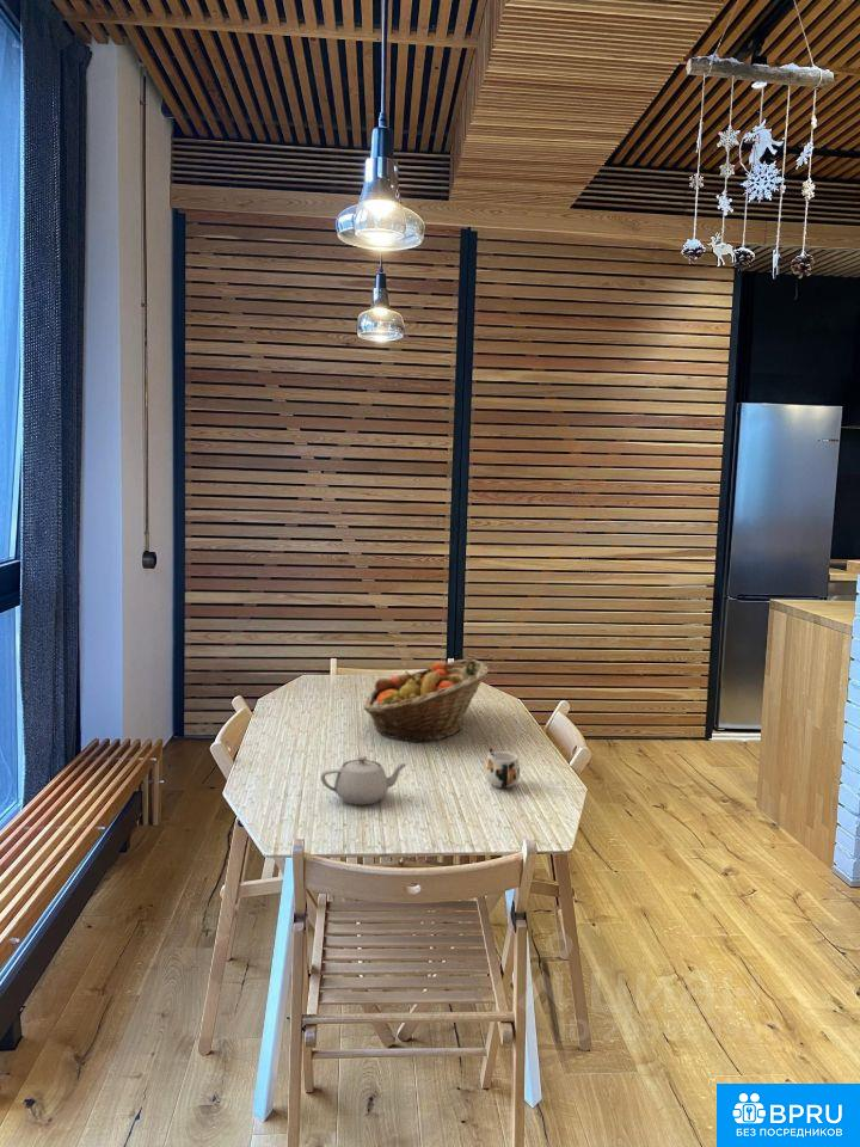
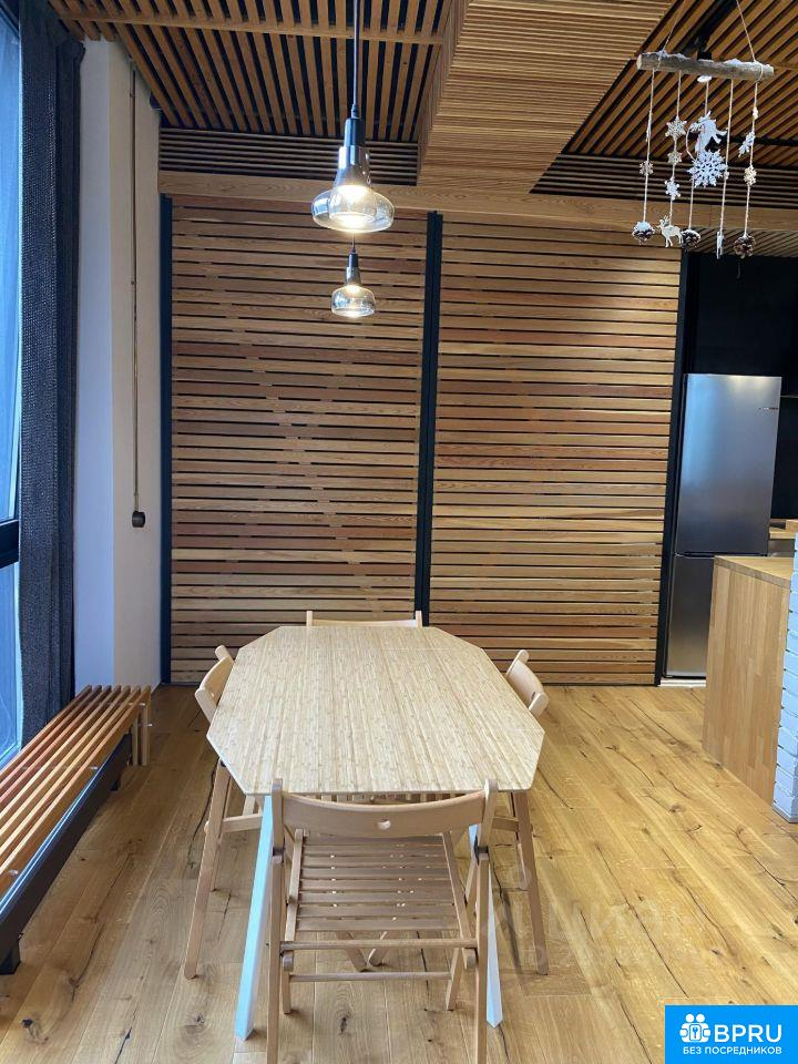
- fruit basket (425, 695)
- teapot (364, 777)
- mug (503, 768)
